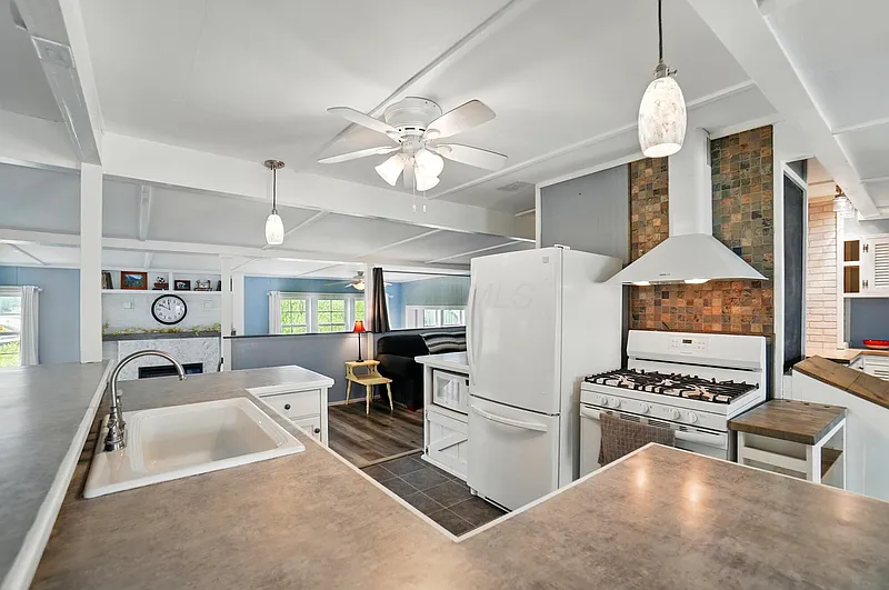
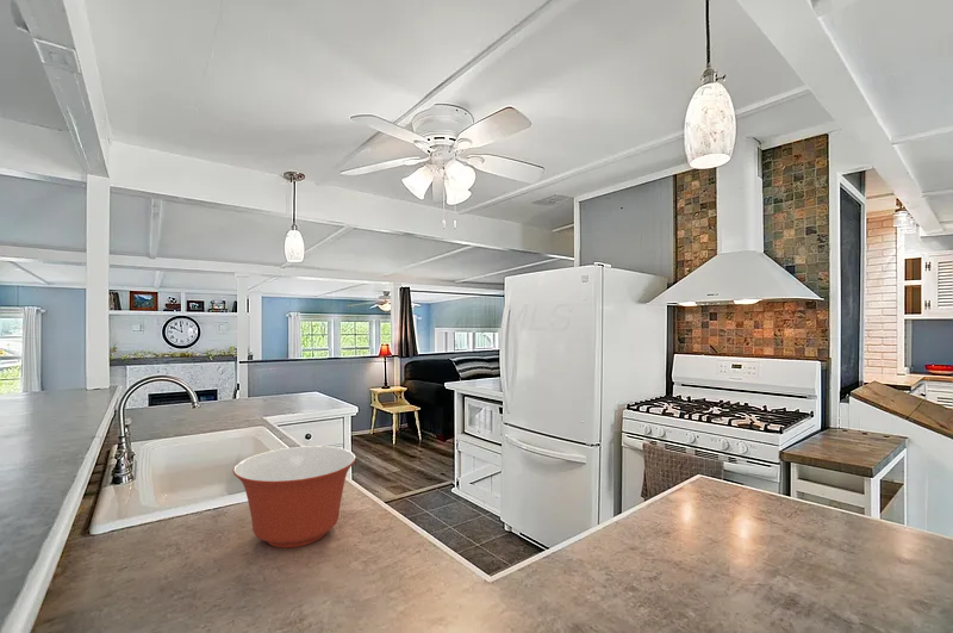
+ mixing bowl (297, 497)
